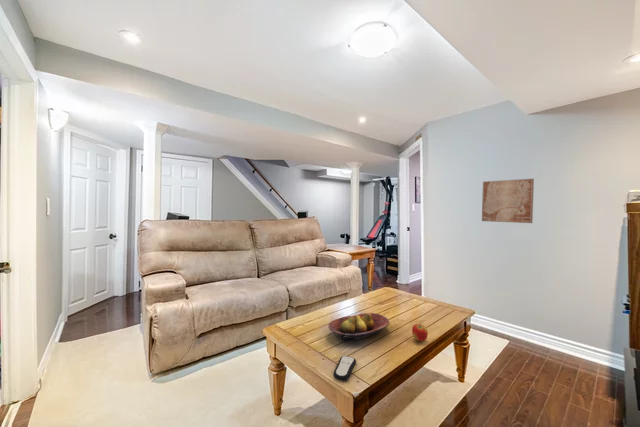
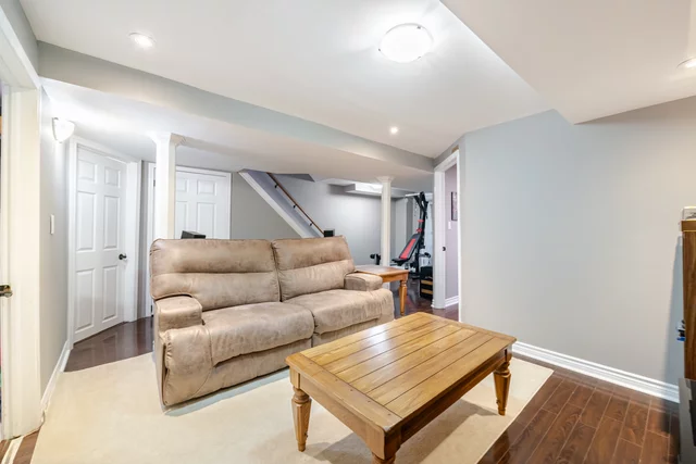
- remote control (344, 367)
- apple (419, 331)
- fruit bowl (359, 323)
- wall art (506, 201)
